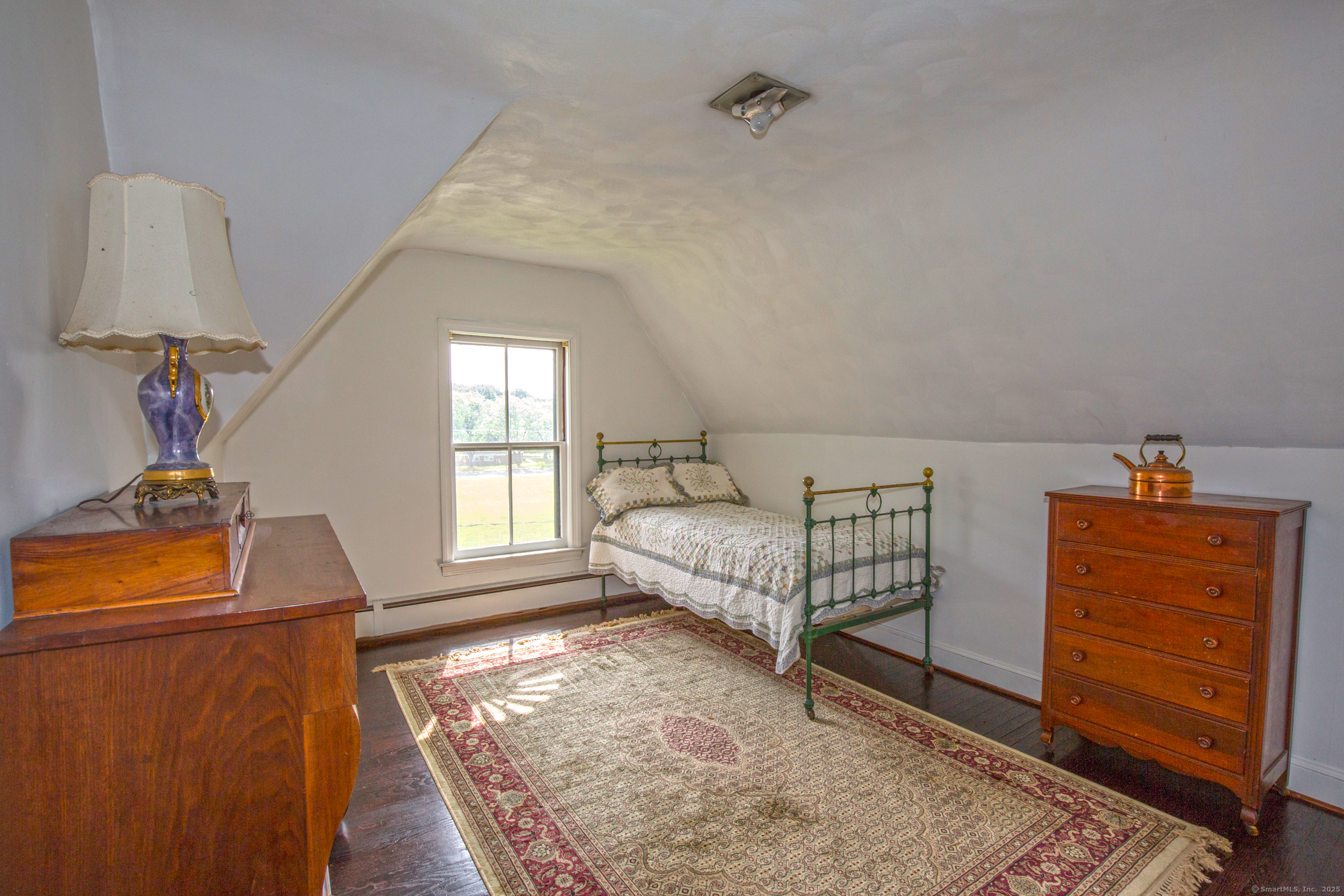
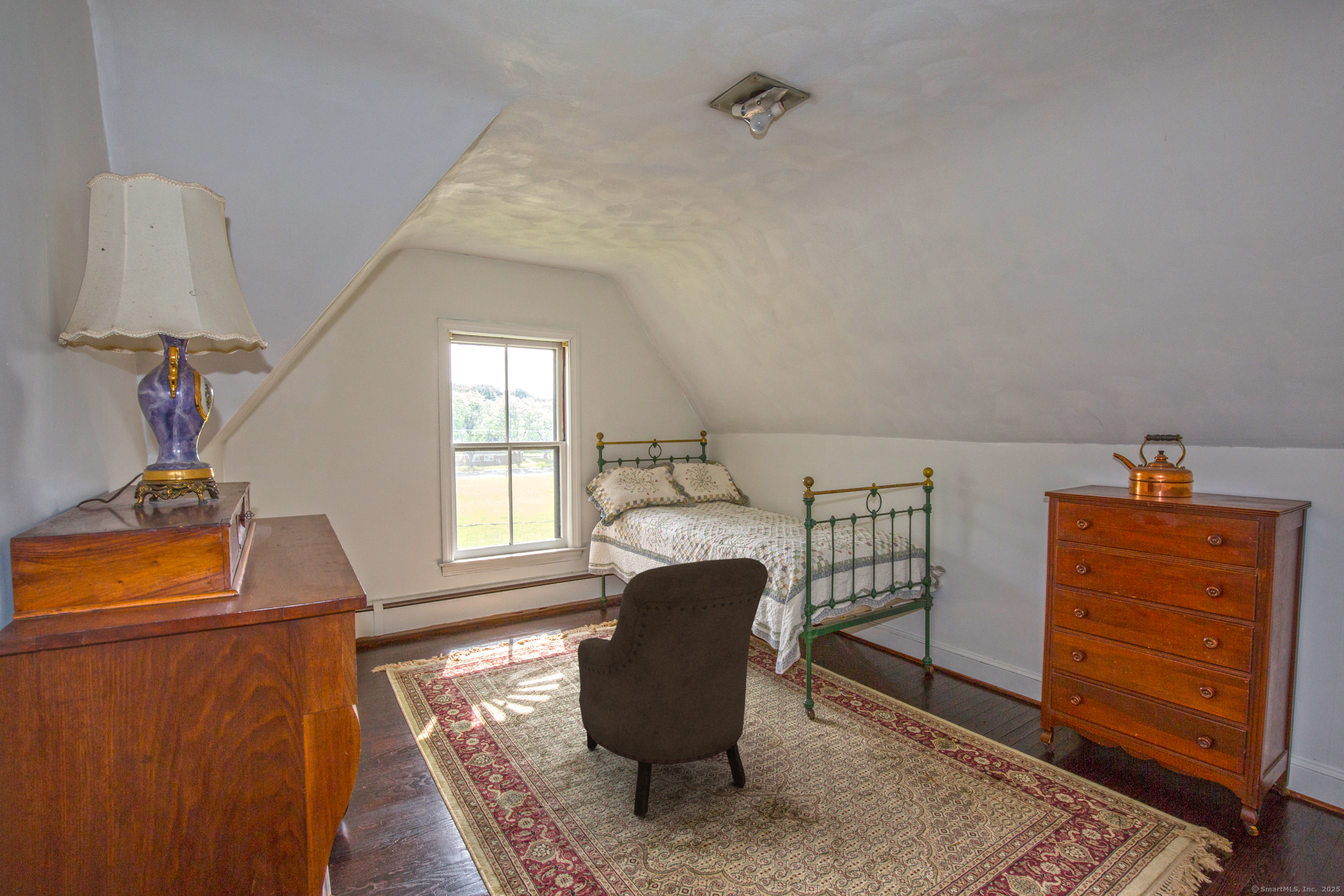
+ armchair (671, 660)
